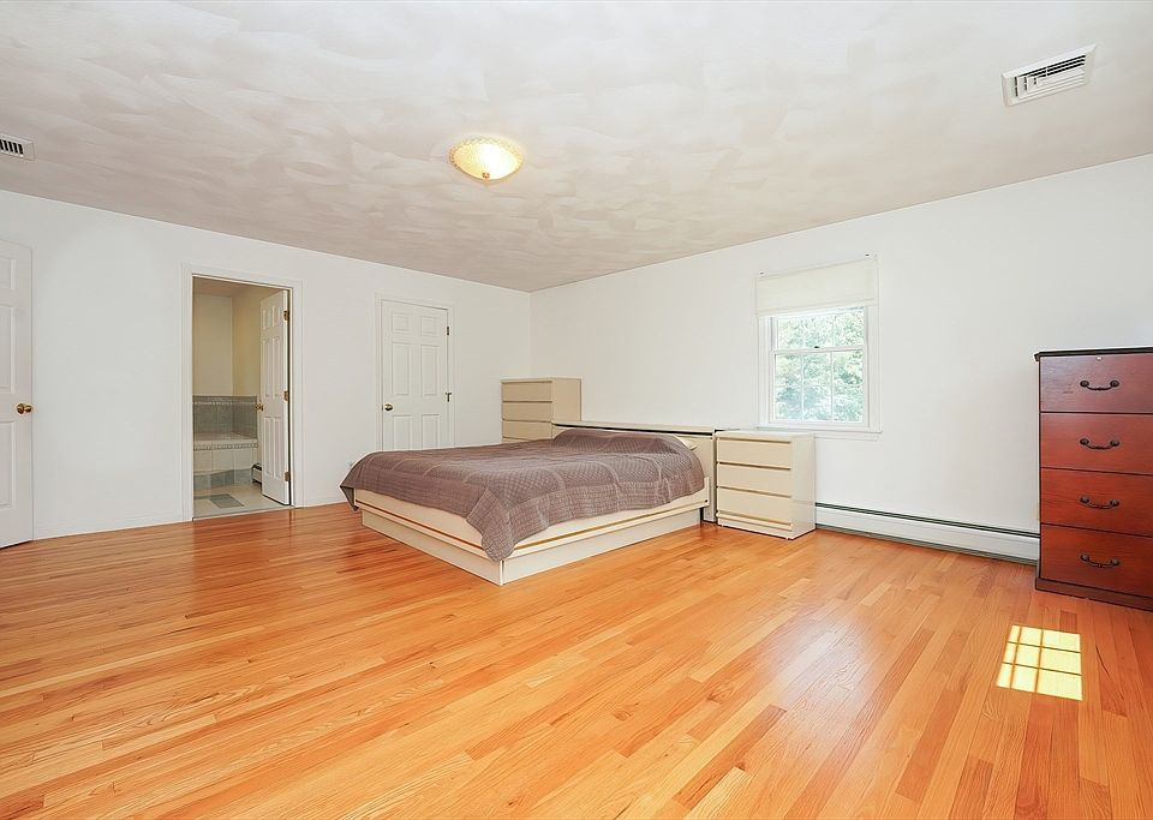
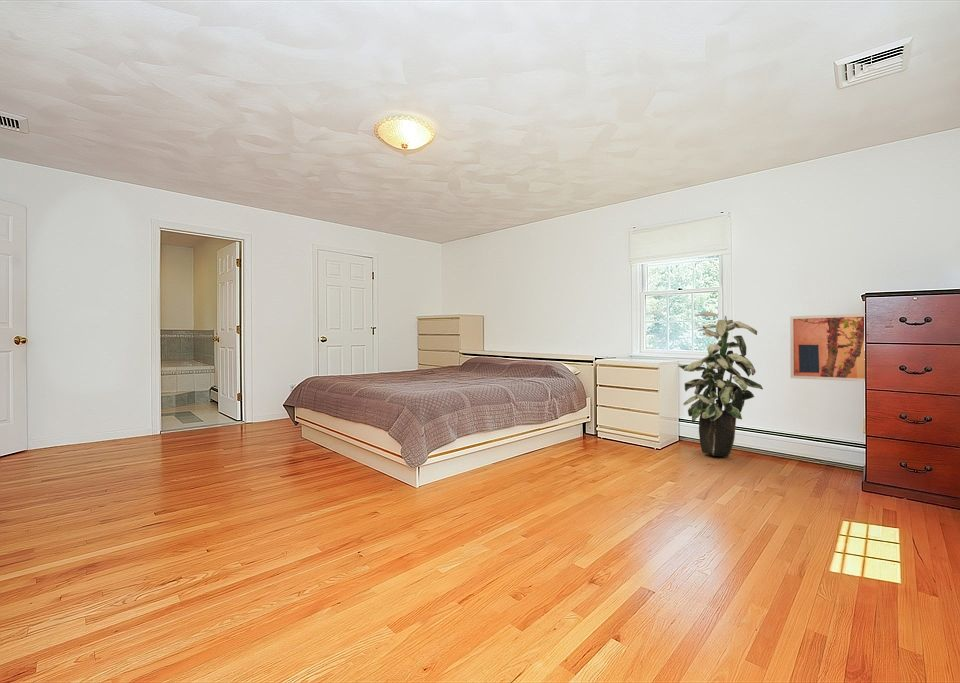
+ indoor plant (716, 383)
+ wall art (829, 347)
